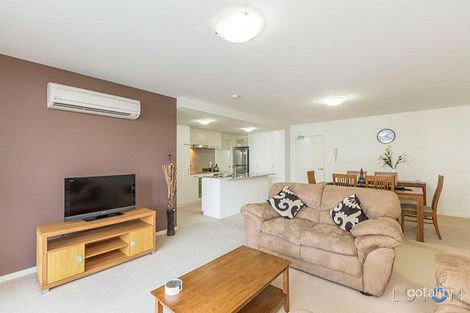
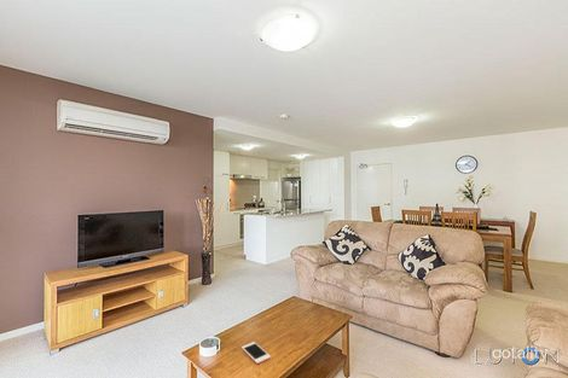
+ cell phone (255, 351)
